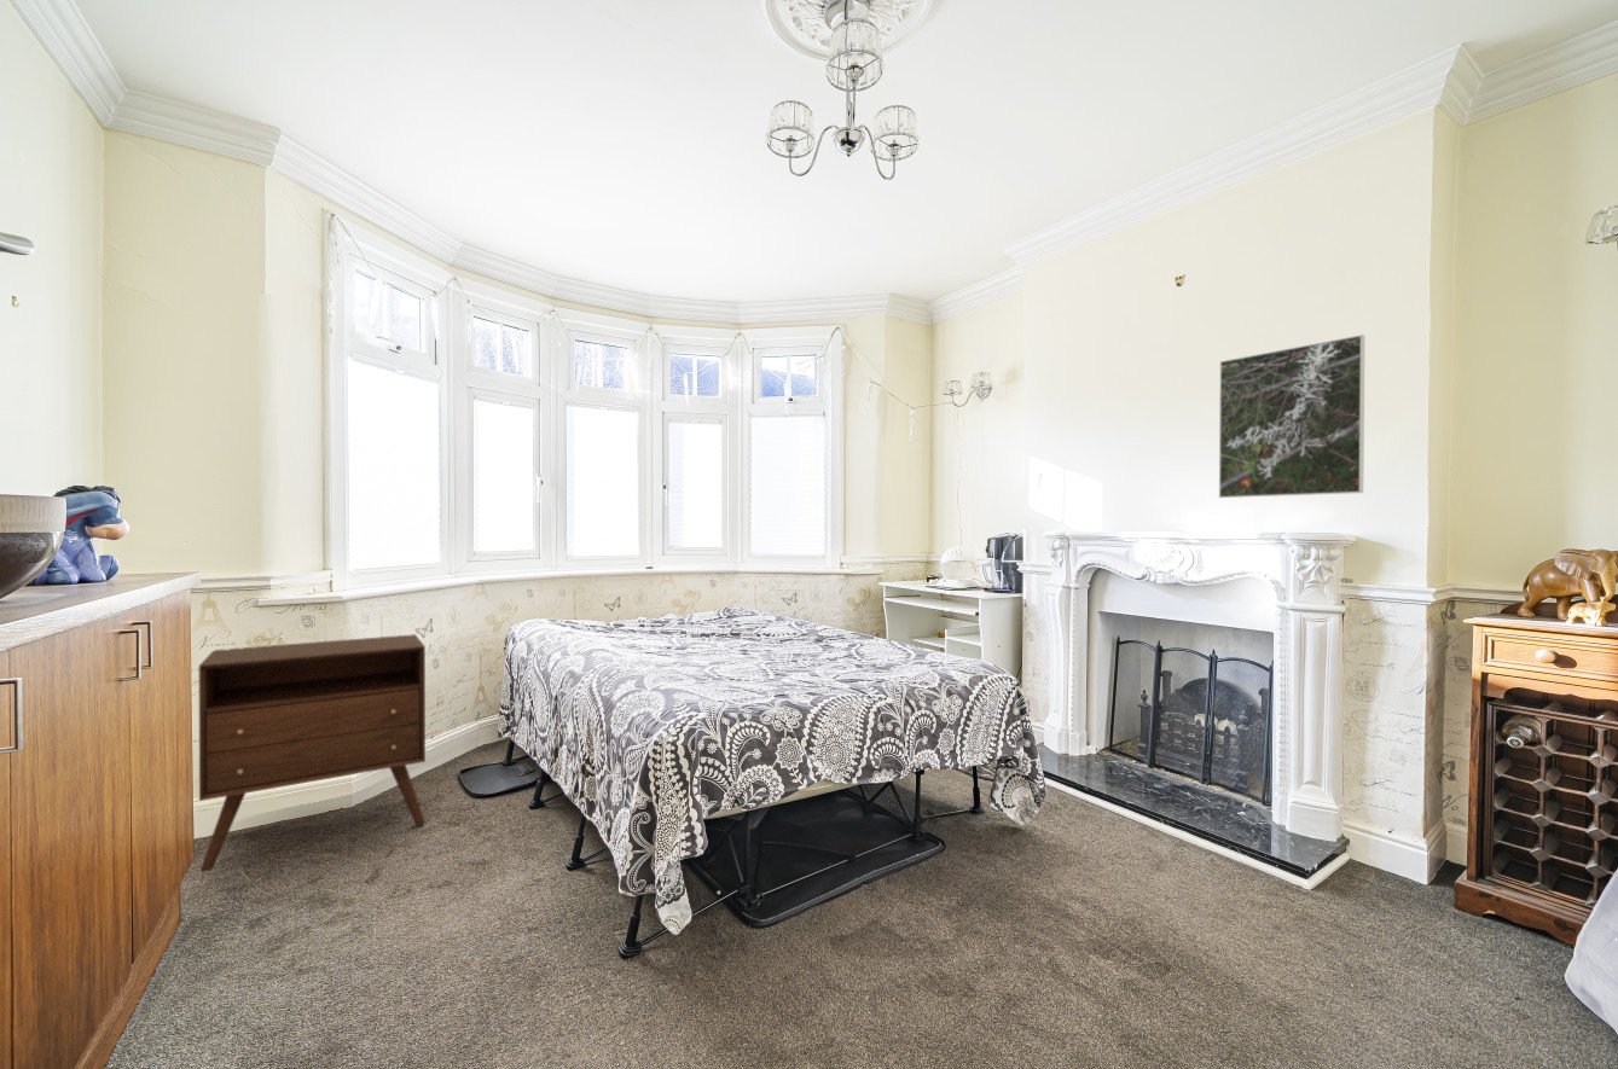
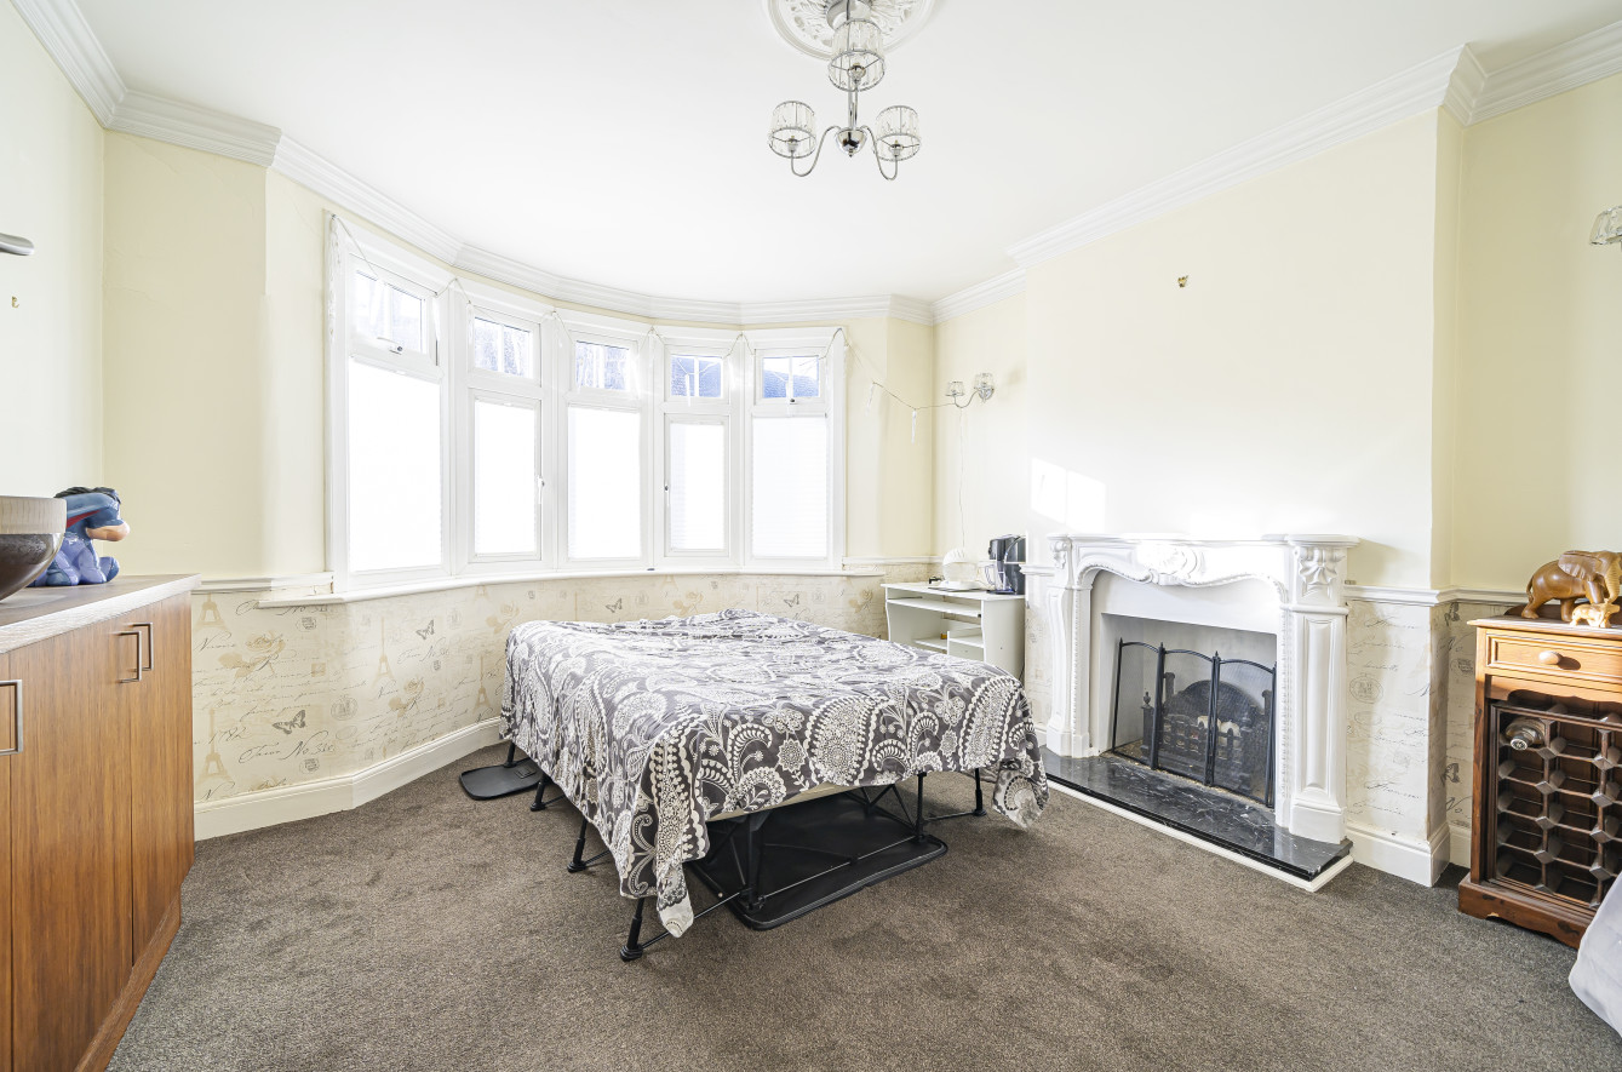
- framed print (1286, 422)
- cabinet (321, 738)
